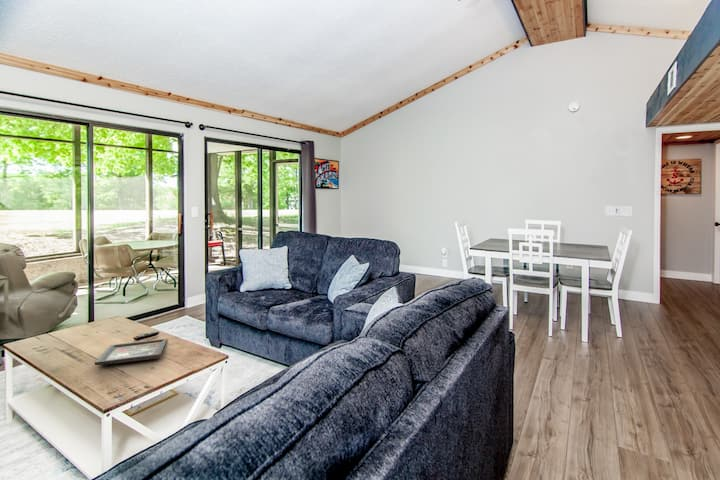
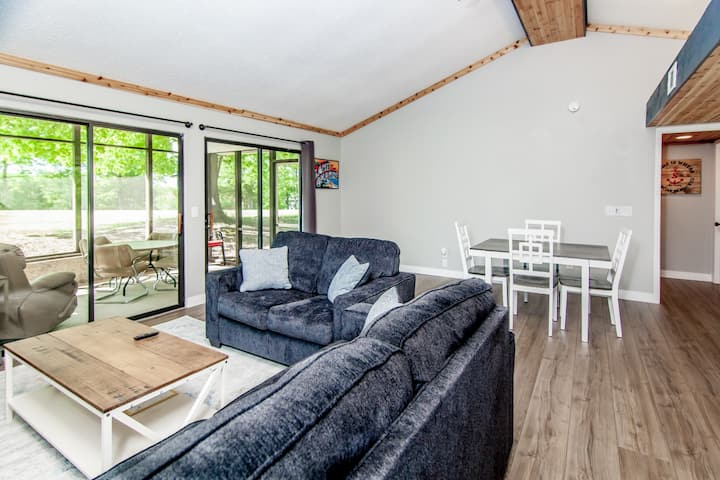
- decorative tray (134, 350)
